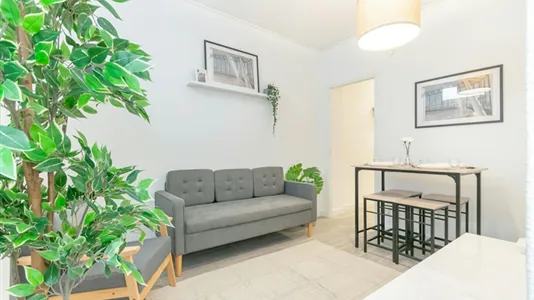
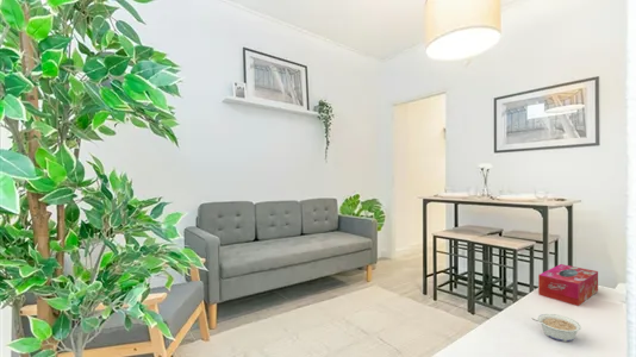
+ legume (557, 327)
+ tissue box (568, 282)
